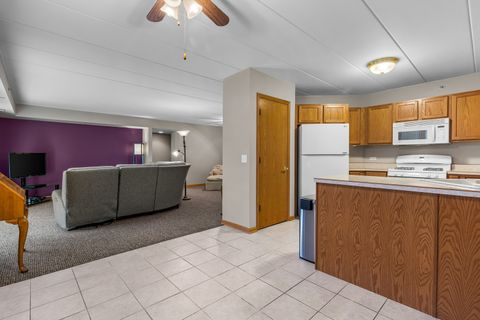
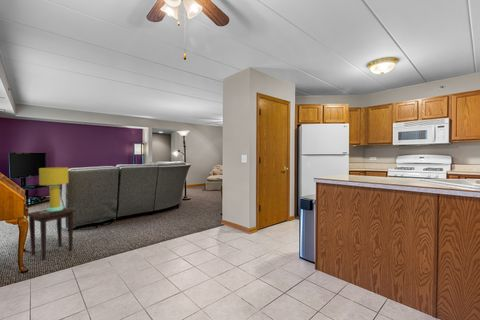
+ table lamp (54, 189)
+ side table (57, 231)
